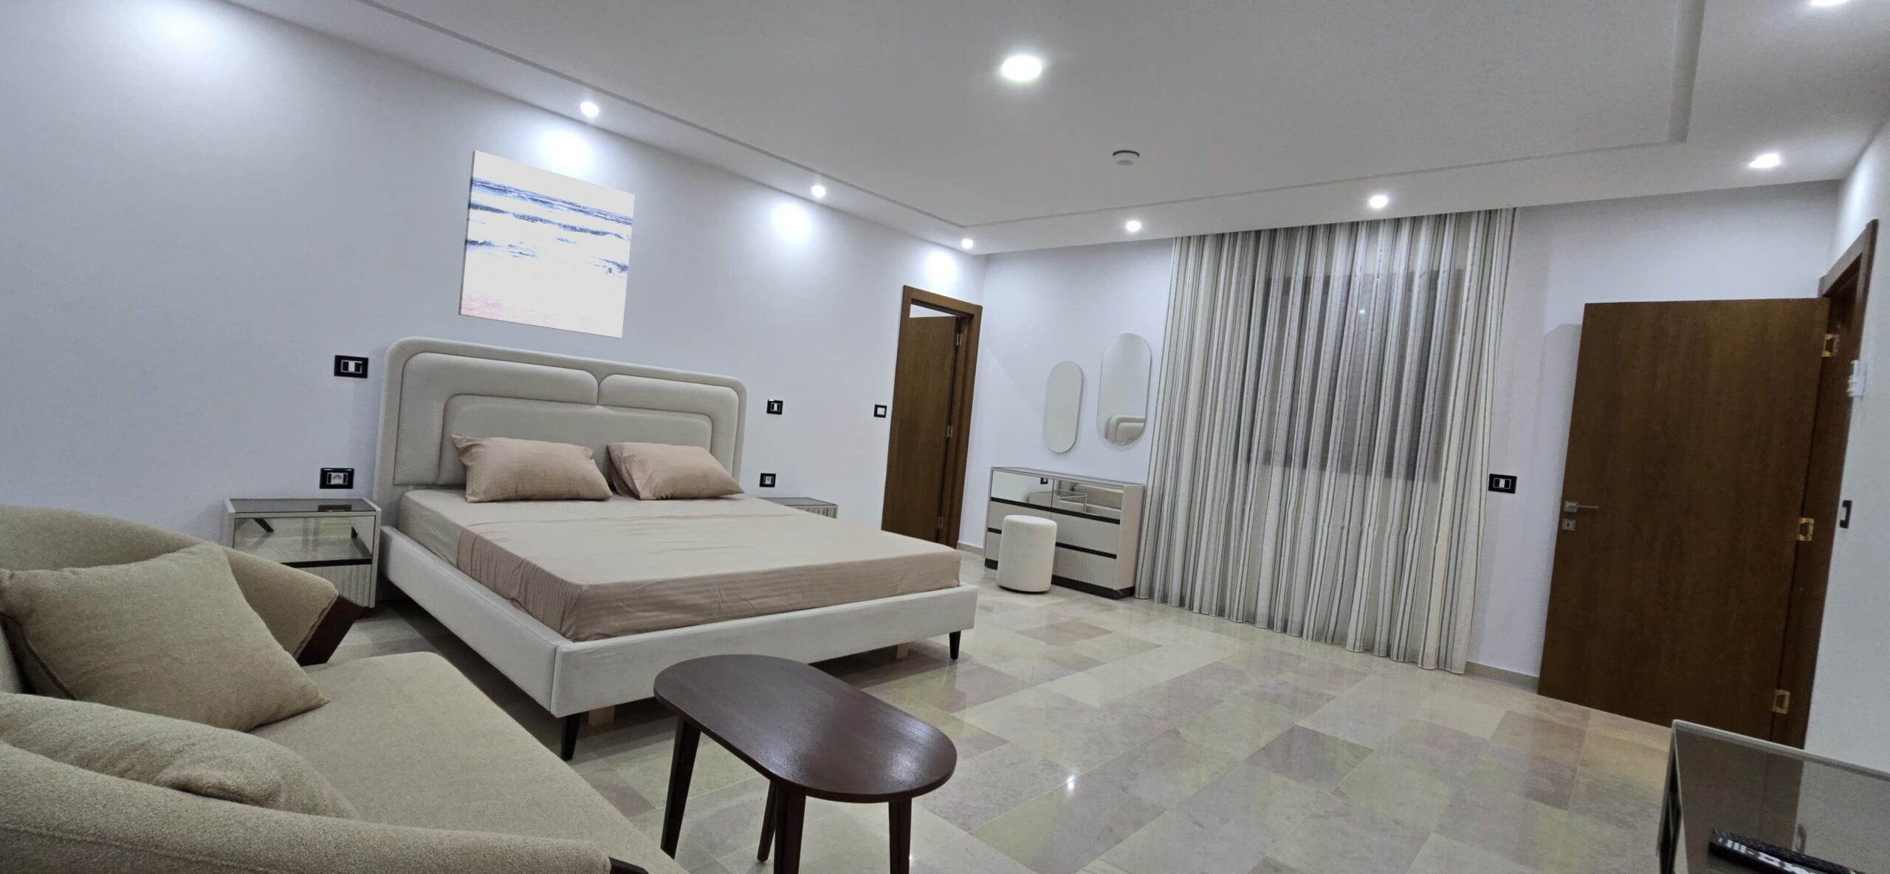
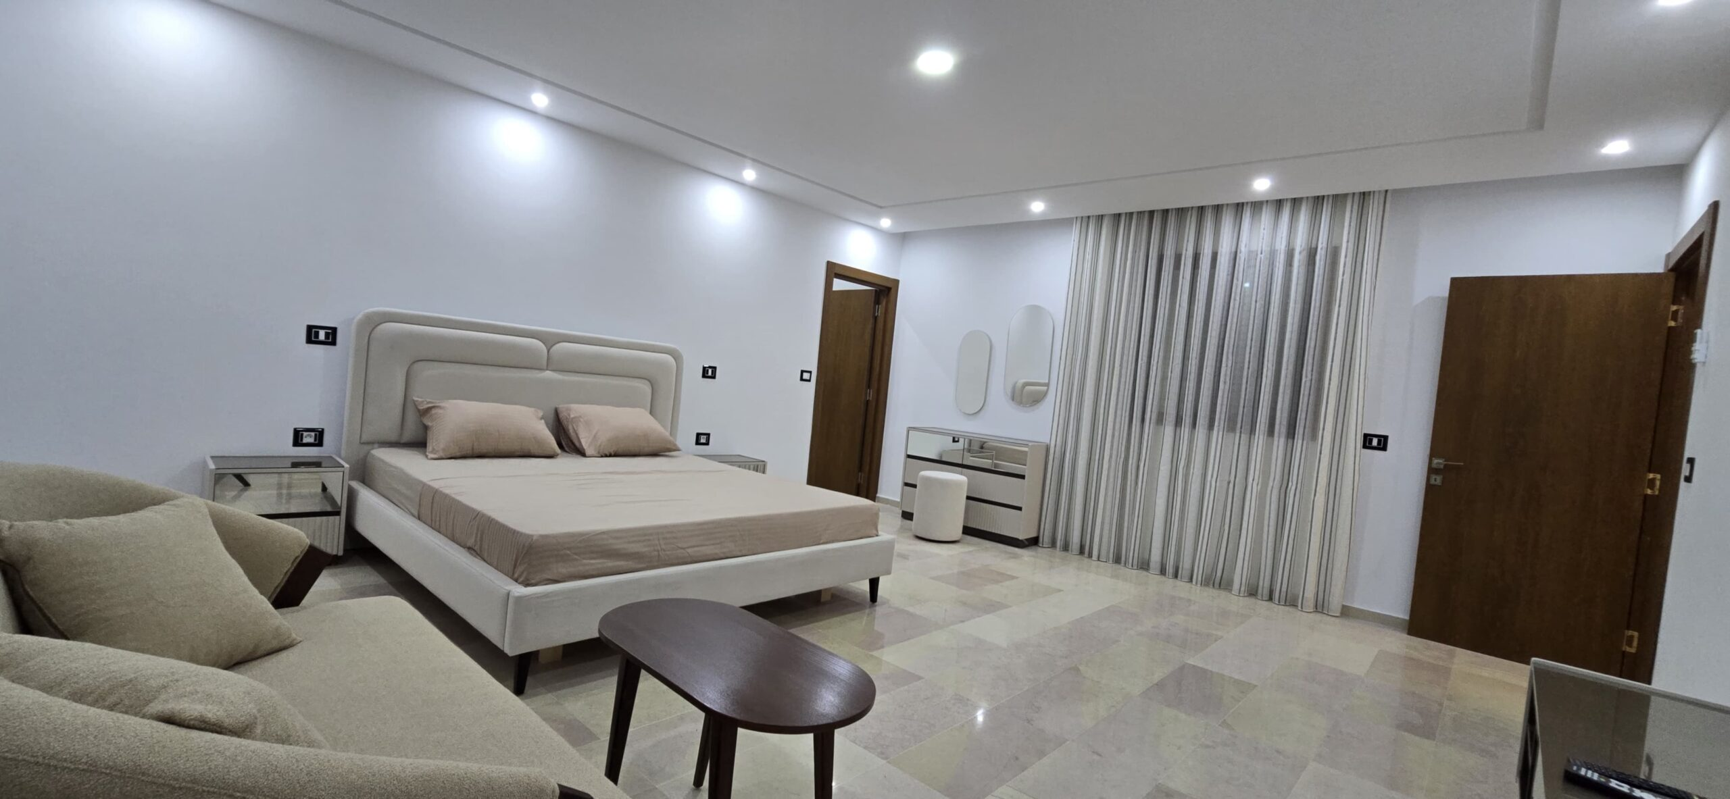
- wall art (551, 251)
- smoke detector (1126, 154)
